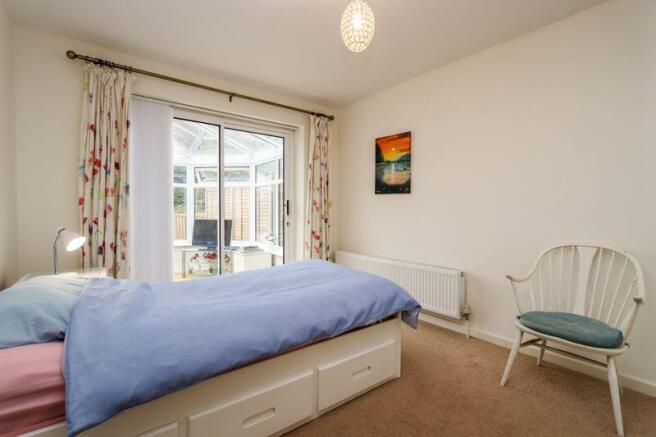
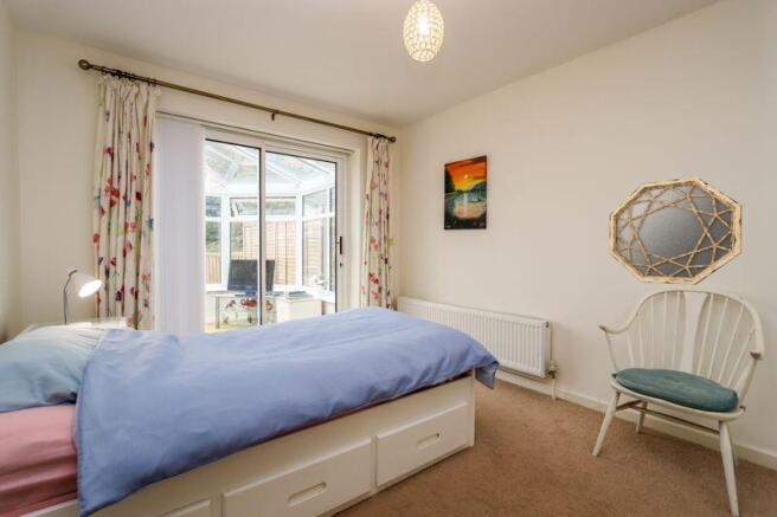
+ home mirror (668, 232)
